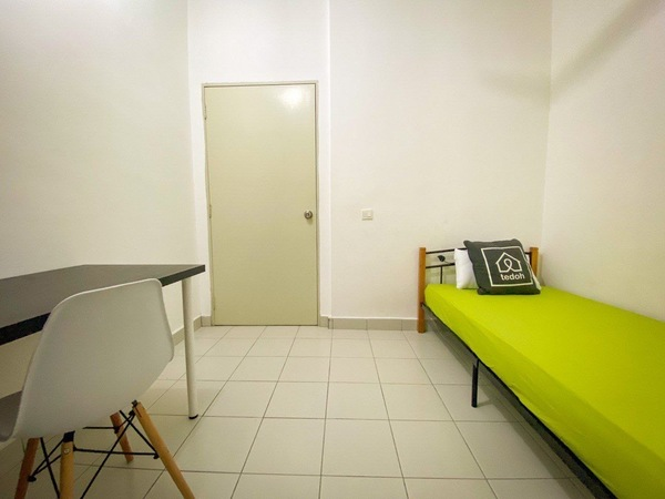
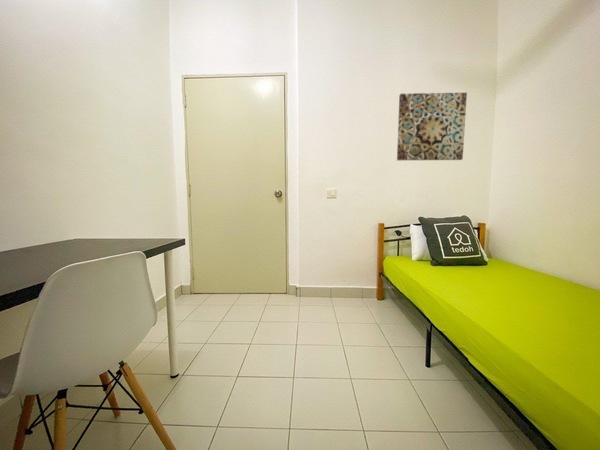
+ wall art (430, 127)
